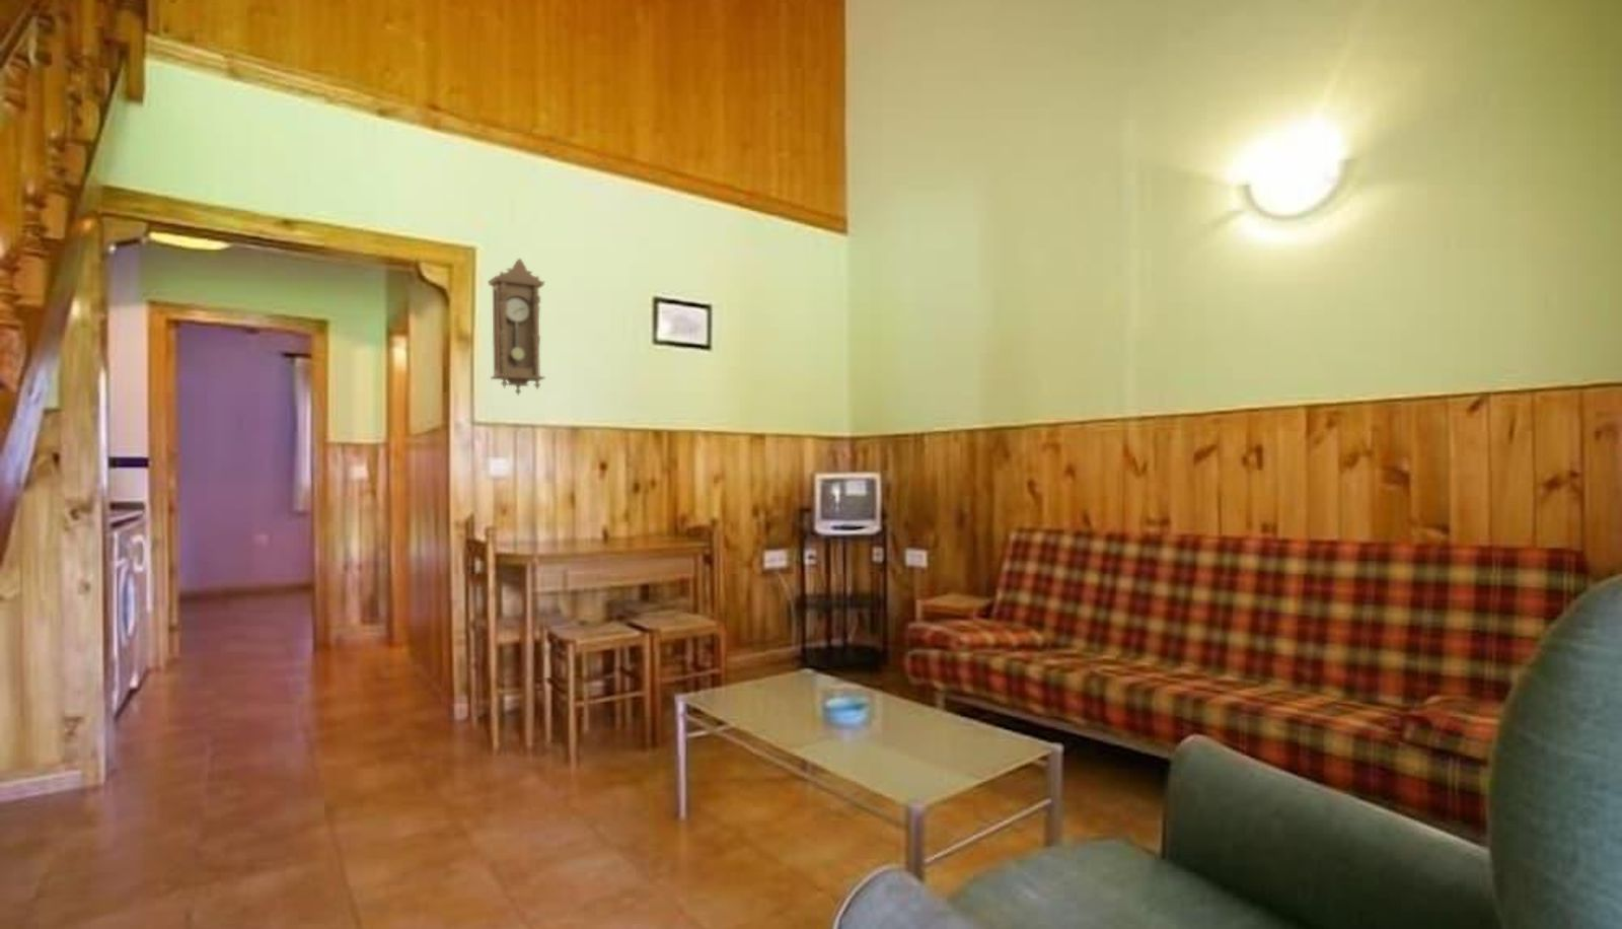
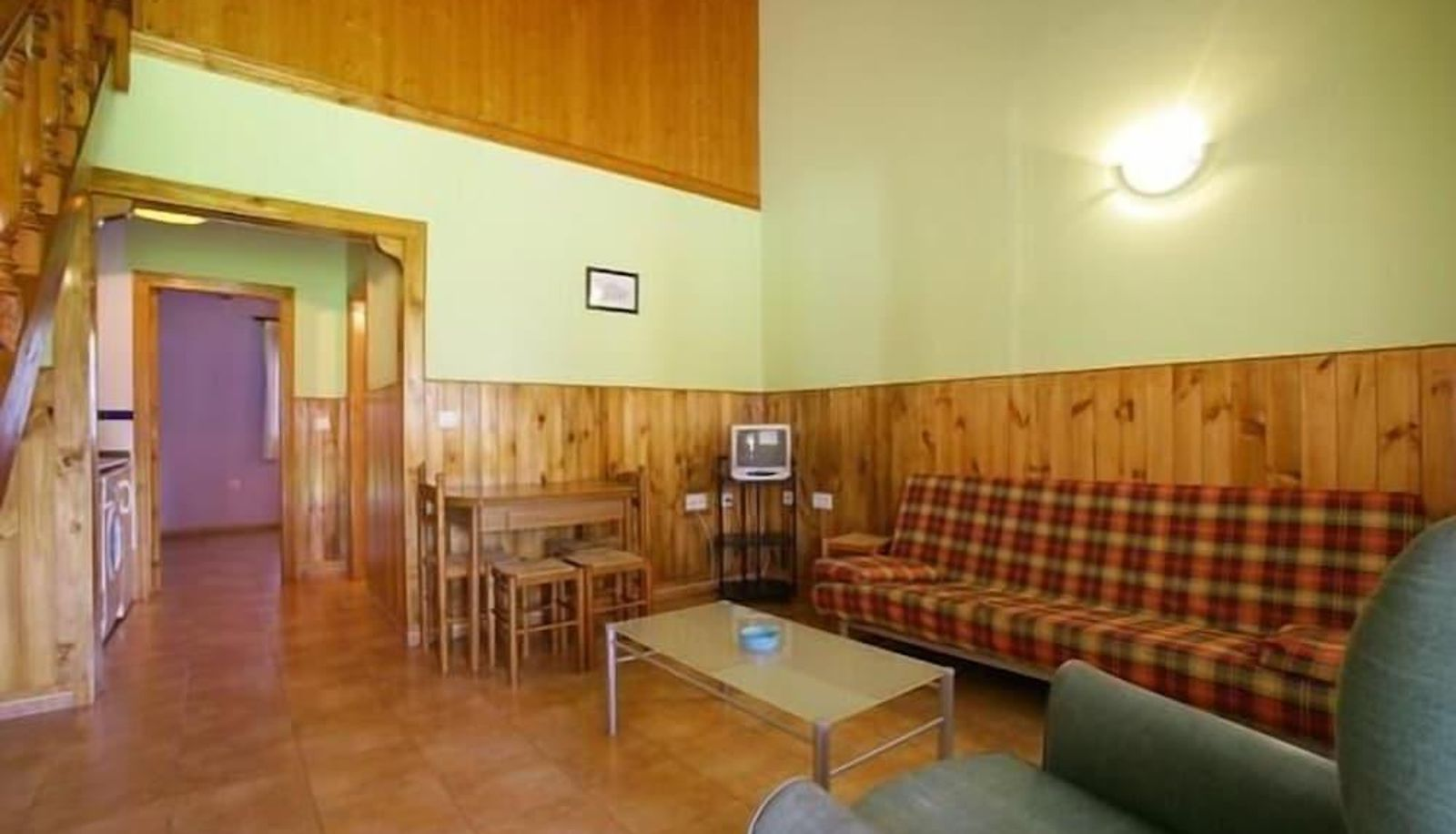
- pendulum clock (517, 327)
